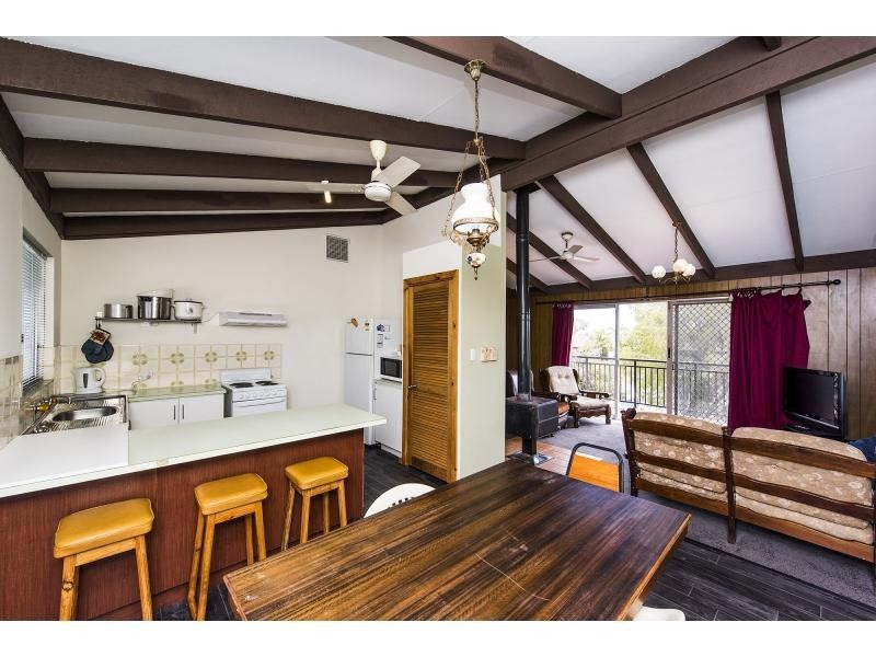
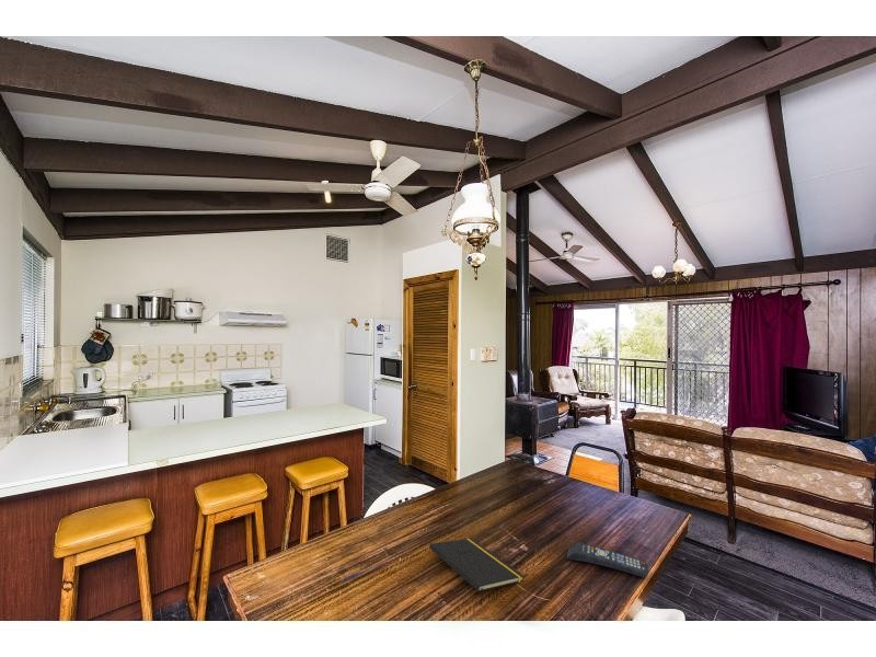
+ remote control (606, 558)
+ pen (365, 570)
+ notepad (474, 561)
